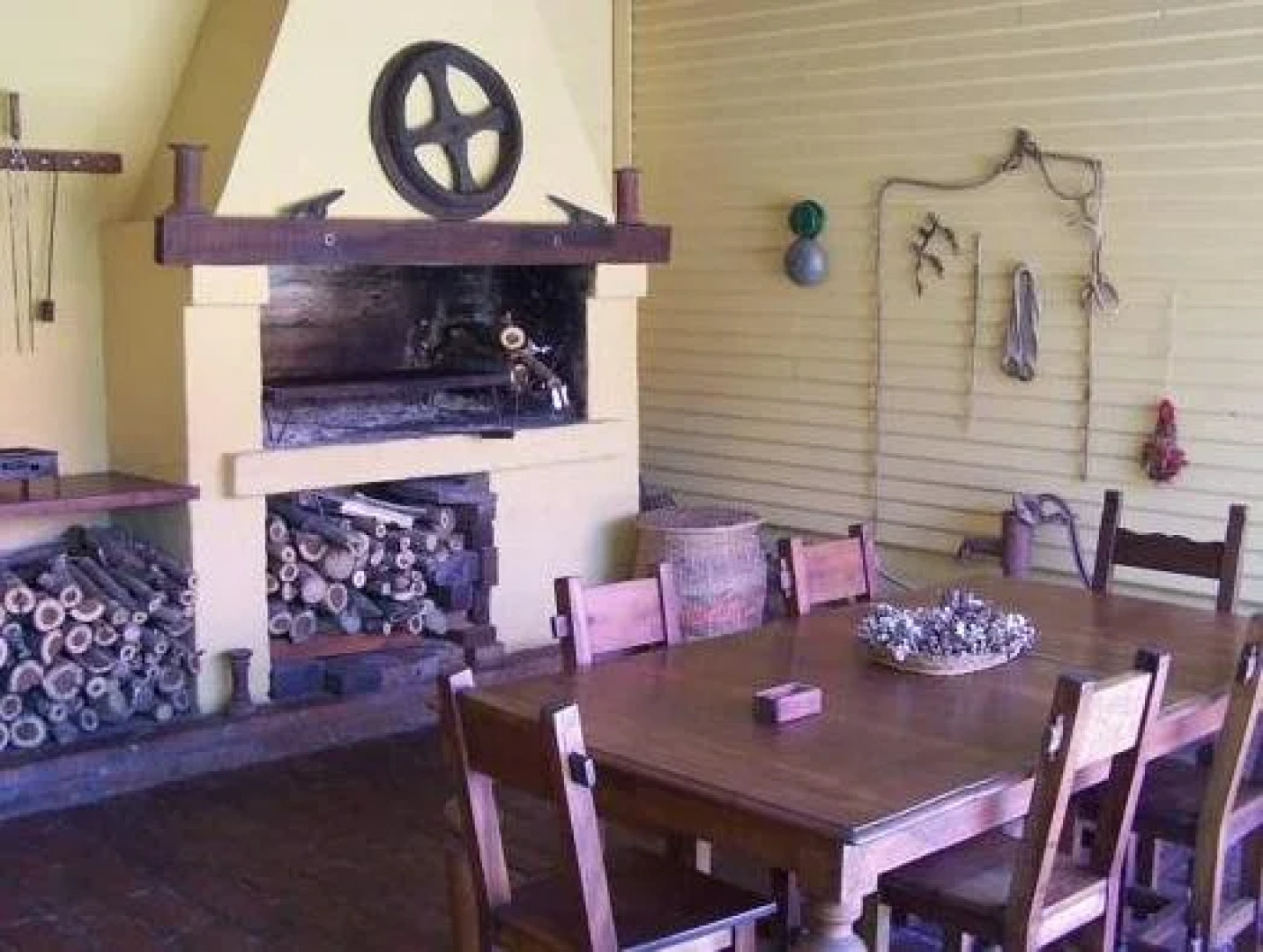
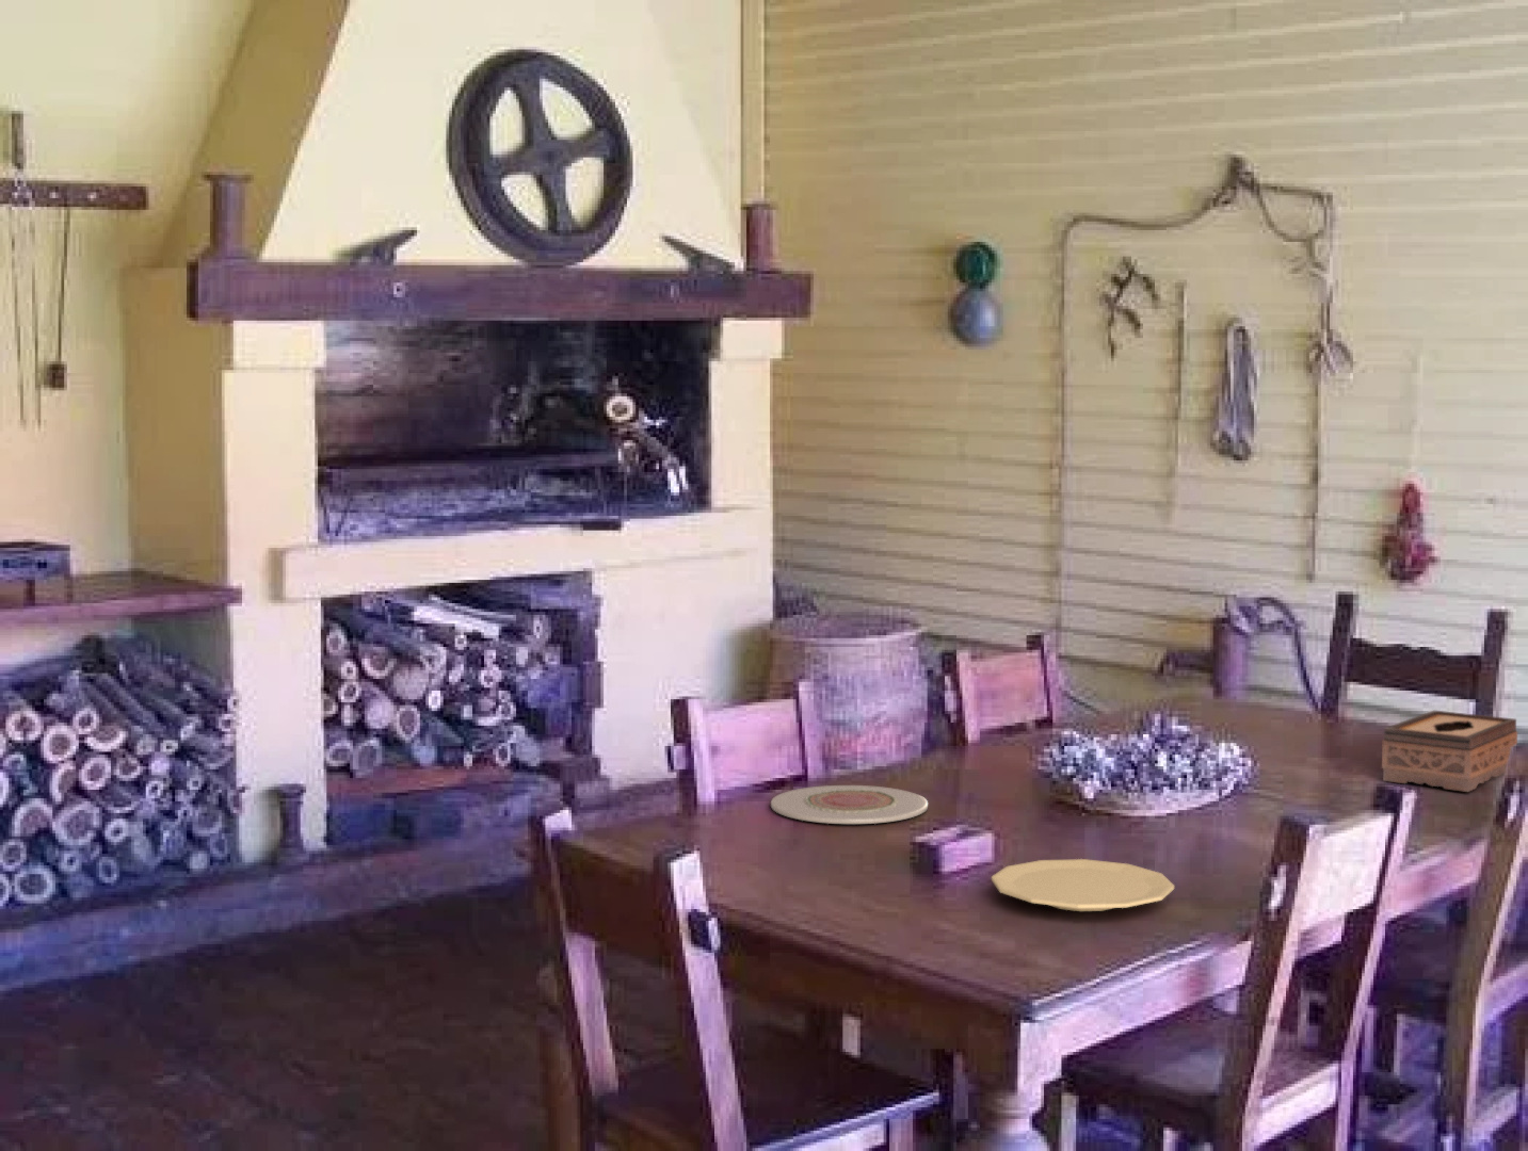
+ tissue box (1451, 750)
+ plate (1082, 890)
+ plate (849, 803)
